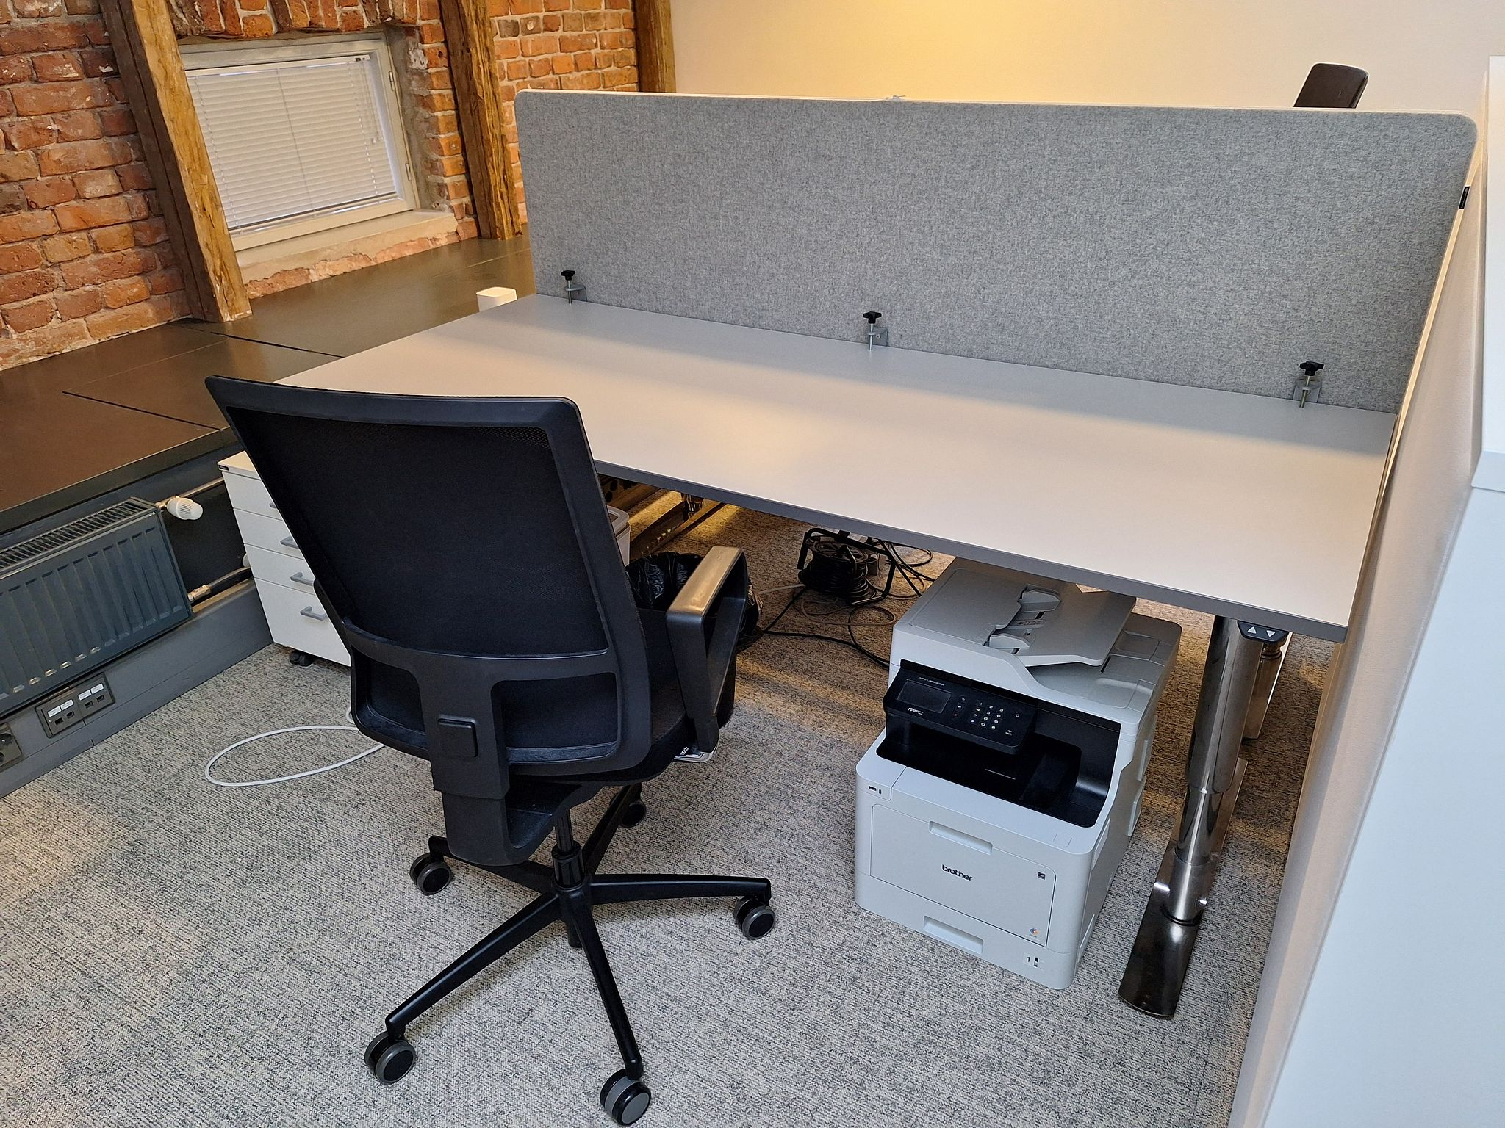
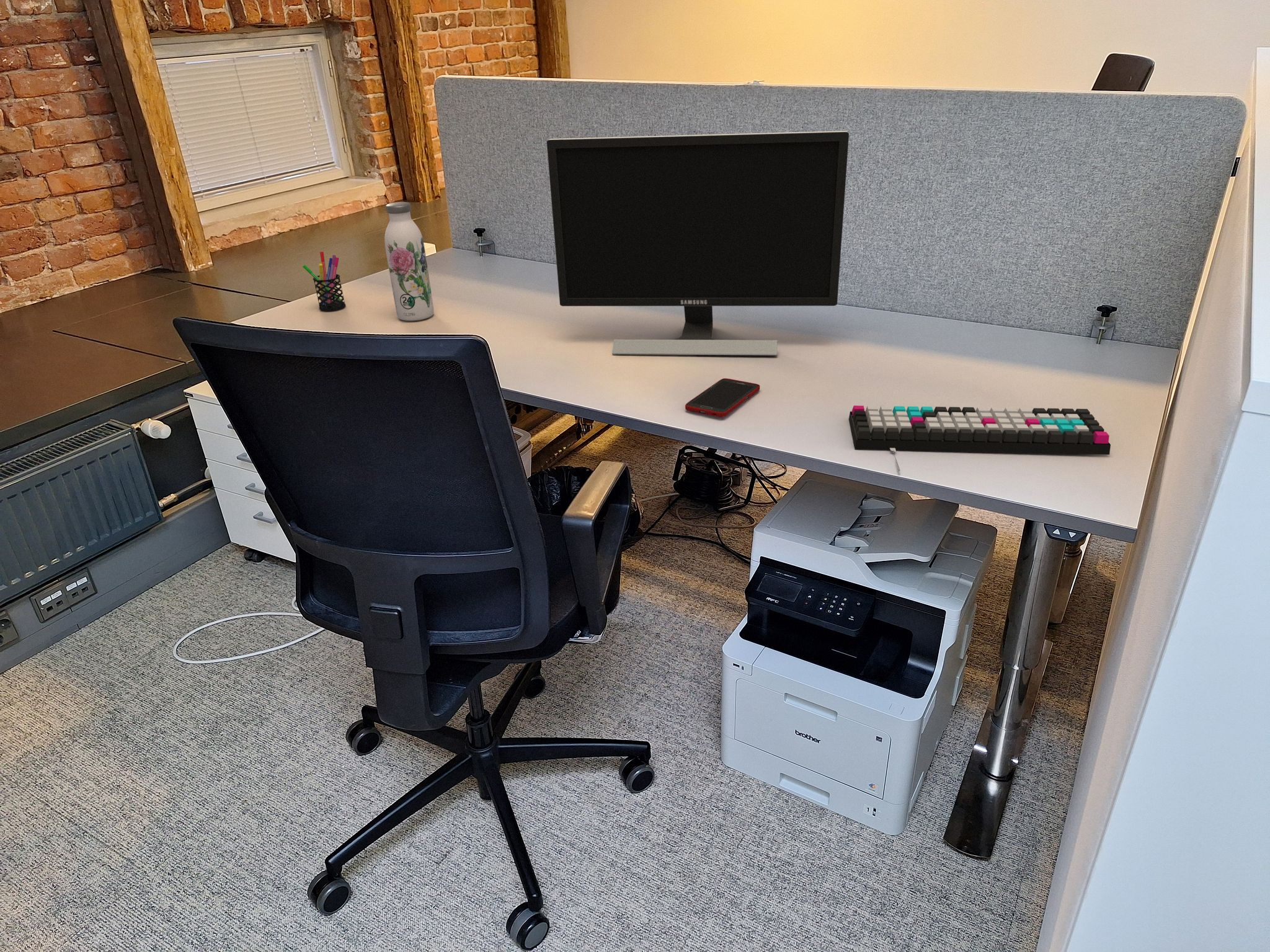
+ water bottle (407, 261)
+ pen holder (324, 281)
+ cell phone (723, 397)
+ monitor (696, 242)
+ keyboard (979, 438)
